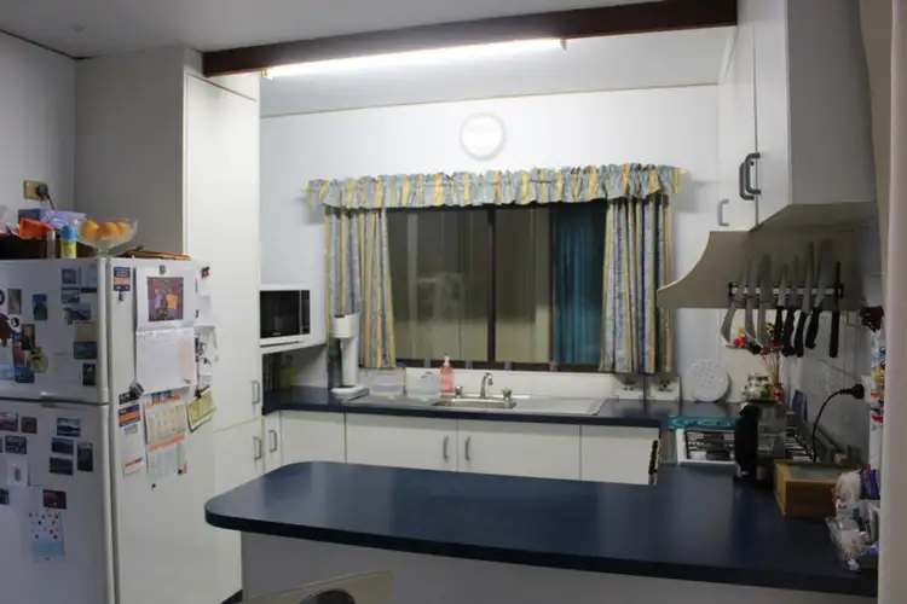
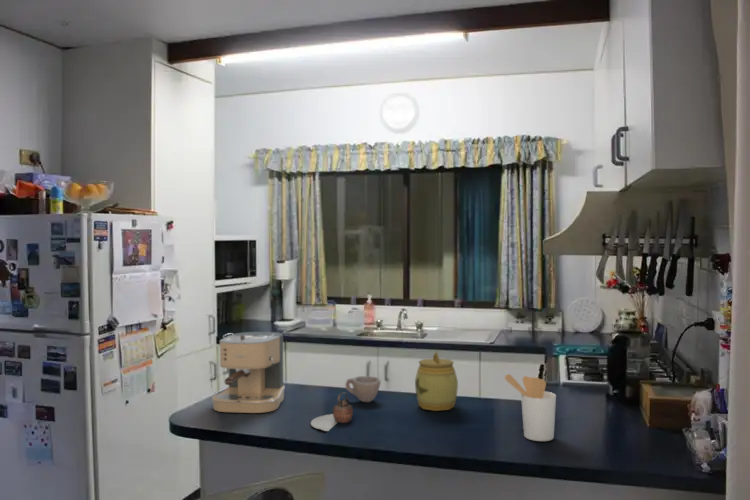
+ jar (436, 378)
+ coffee maker (248, 369)
+ utensil holder (529, 404)
+ teapot (343, 408)
+ cup (362, 389)
